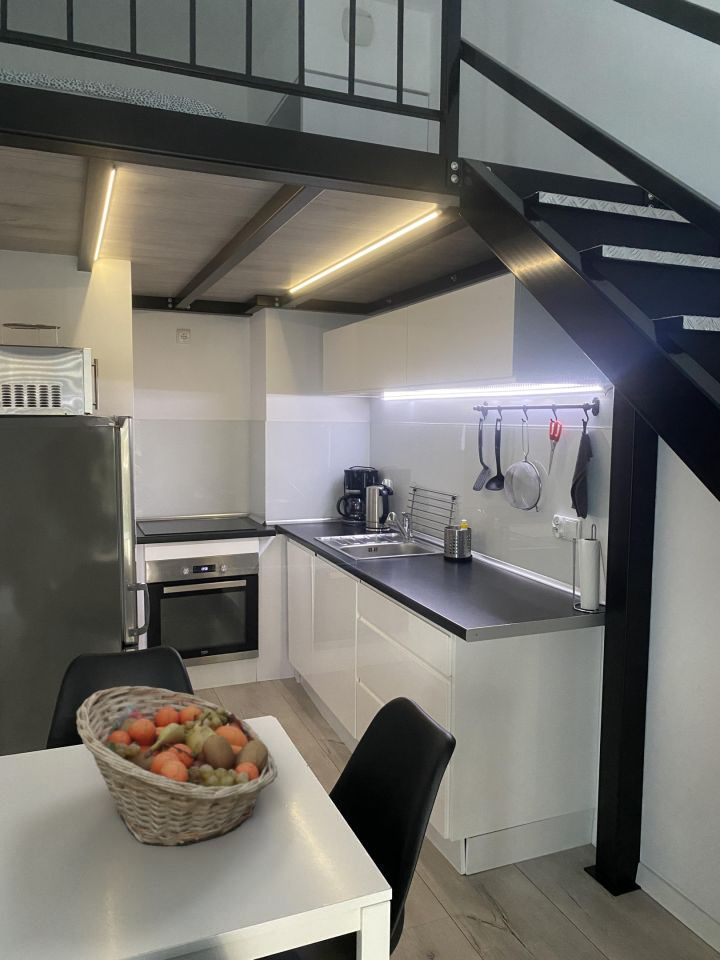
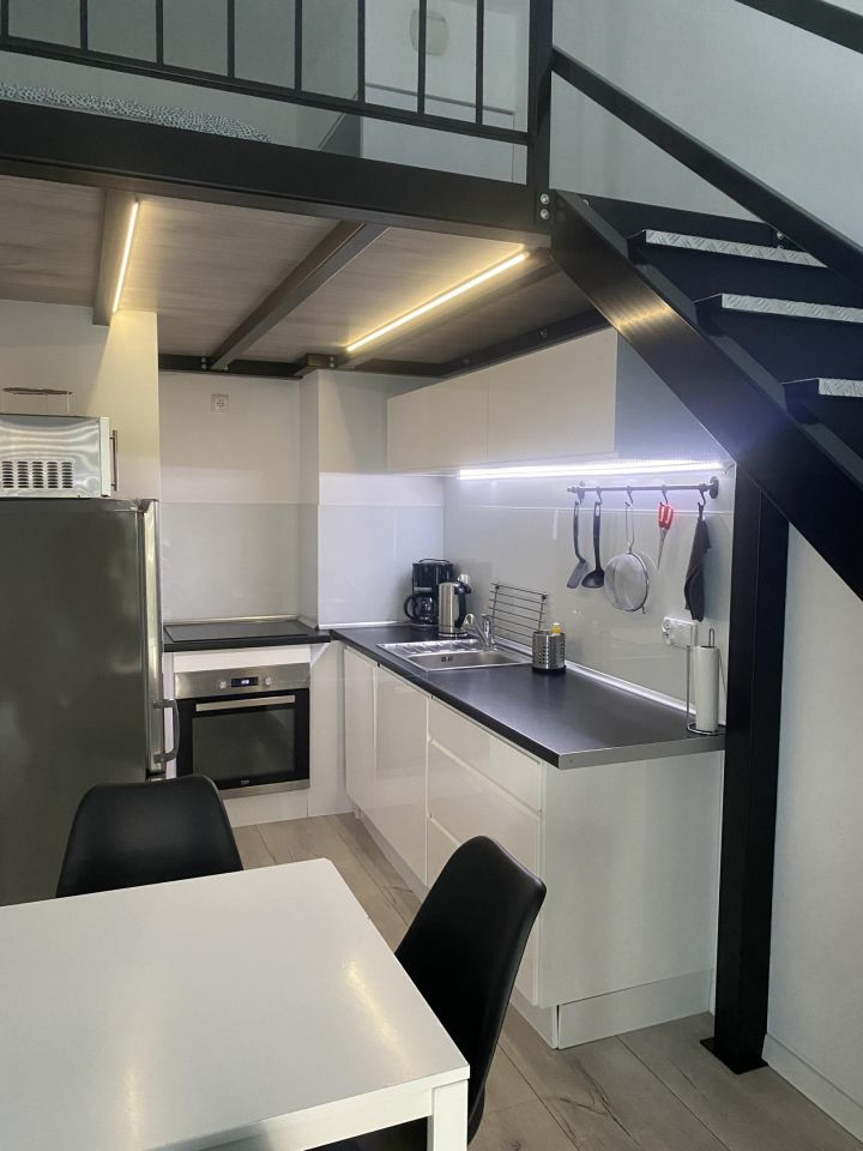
- fruit basket (178, 752)
